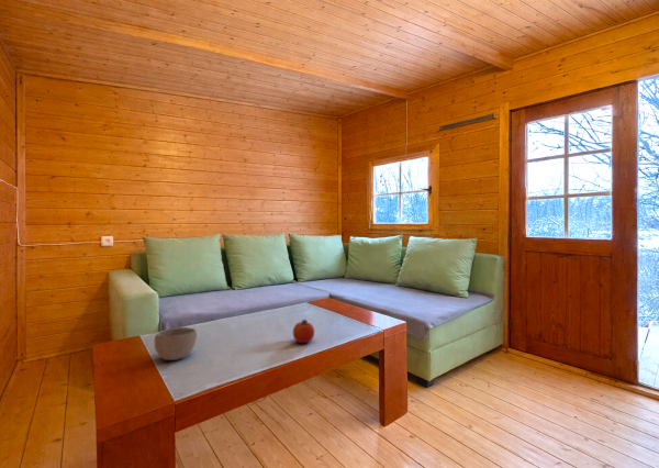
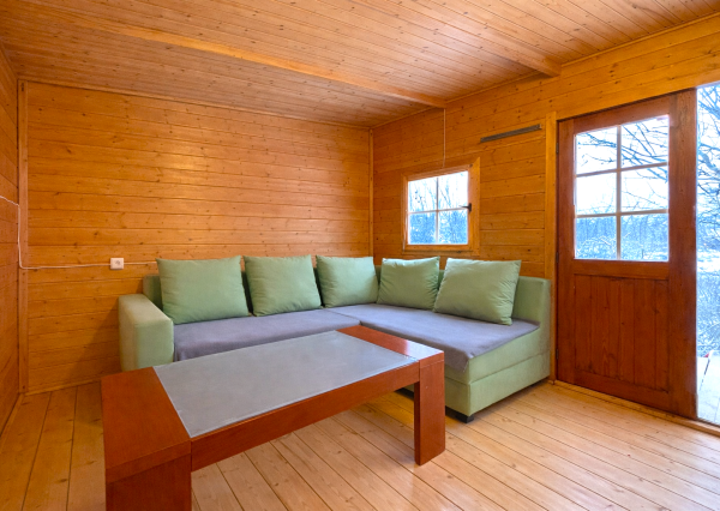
- bowl (176, 344)
- fruit (303, 330)
